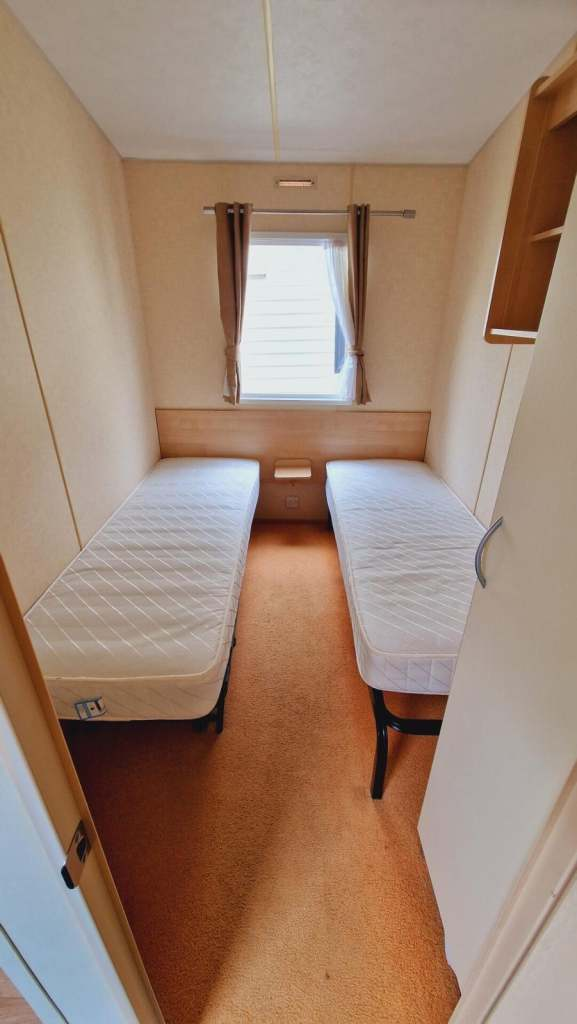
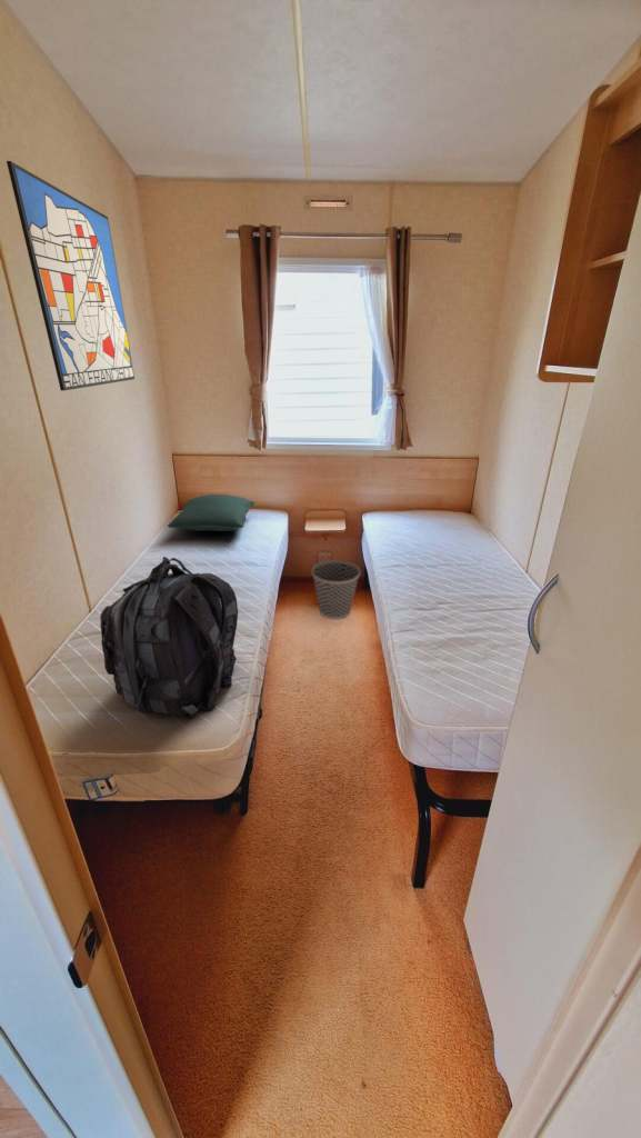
+ pillow (213, 513)
+ wall art (86, 297)
+ backpack (172, 626)
+ wastebasket (334, 591)
